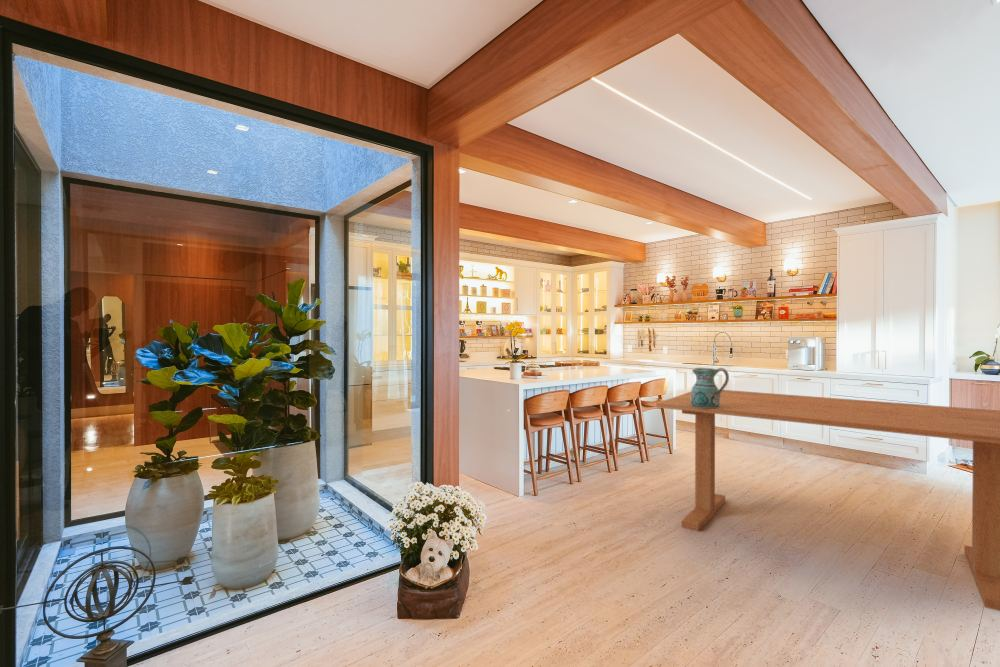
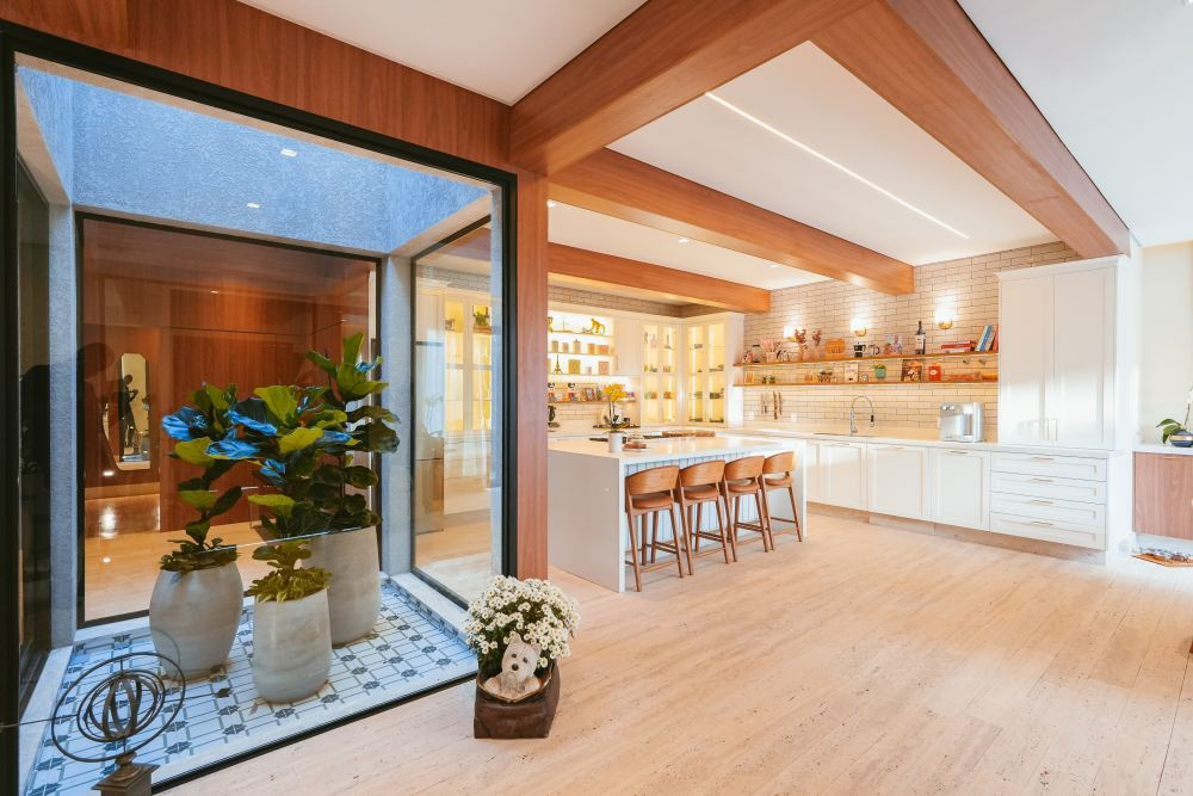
- ceramic pitcher (709, 386)
- dining table (826, 425)
